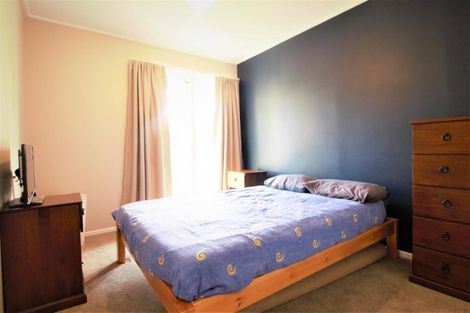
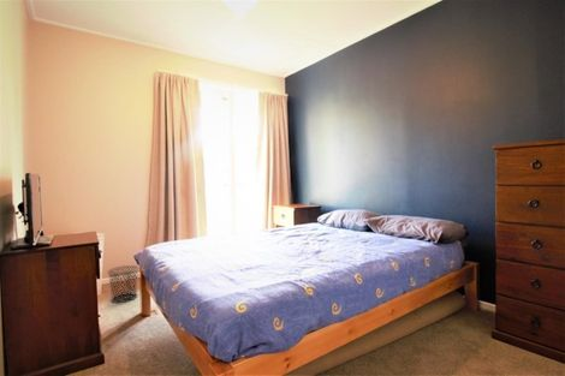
+ waste bin (123, 284)
